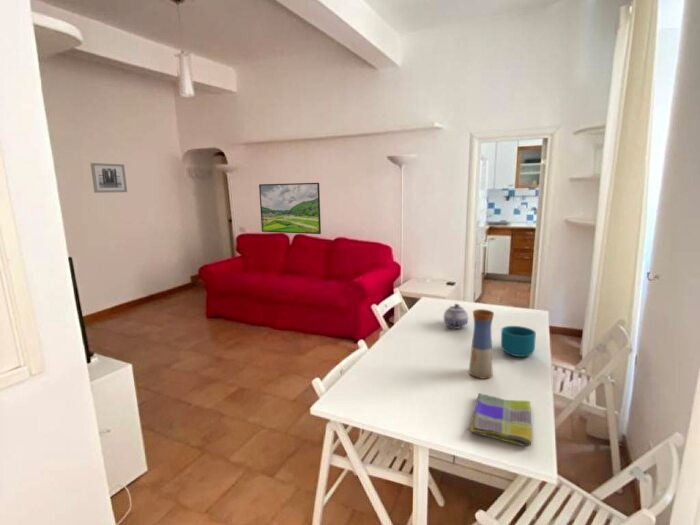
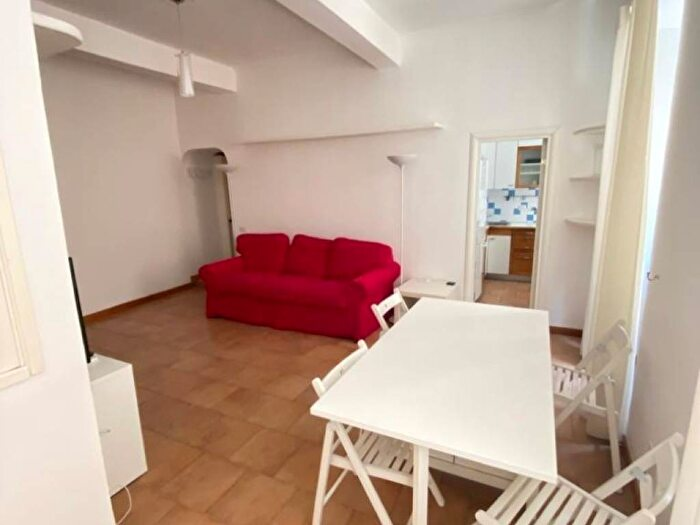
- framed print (289, 208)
- wall art (109, 178)
- teapot (455, 315)
- dish towel (501, 416)
- vase (481, 343)
- cup (517, 340)
